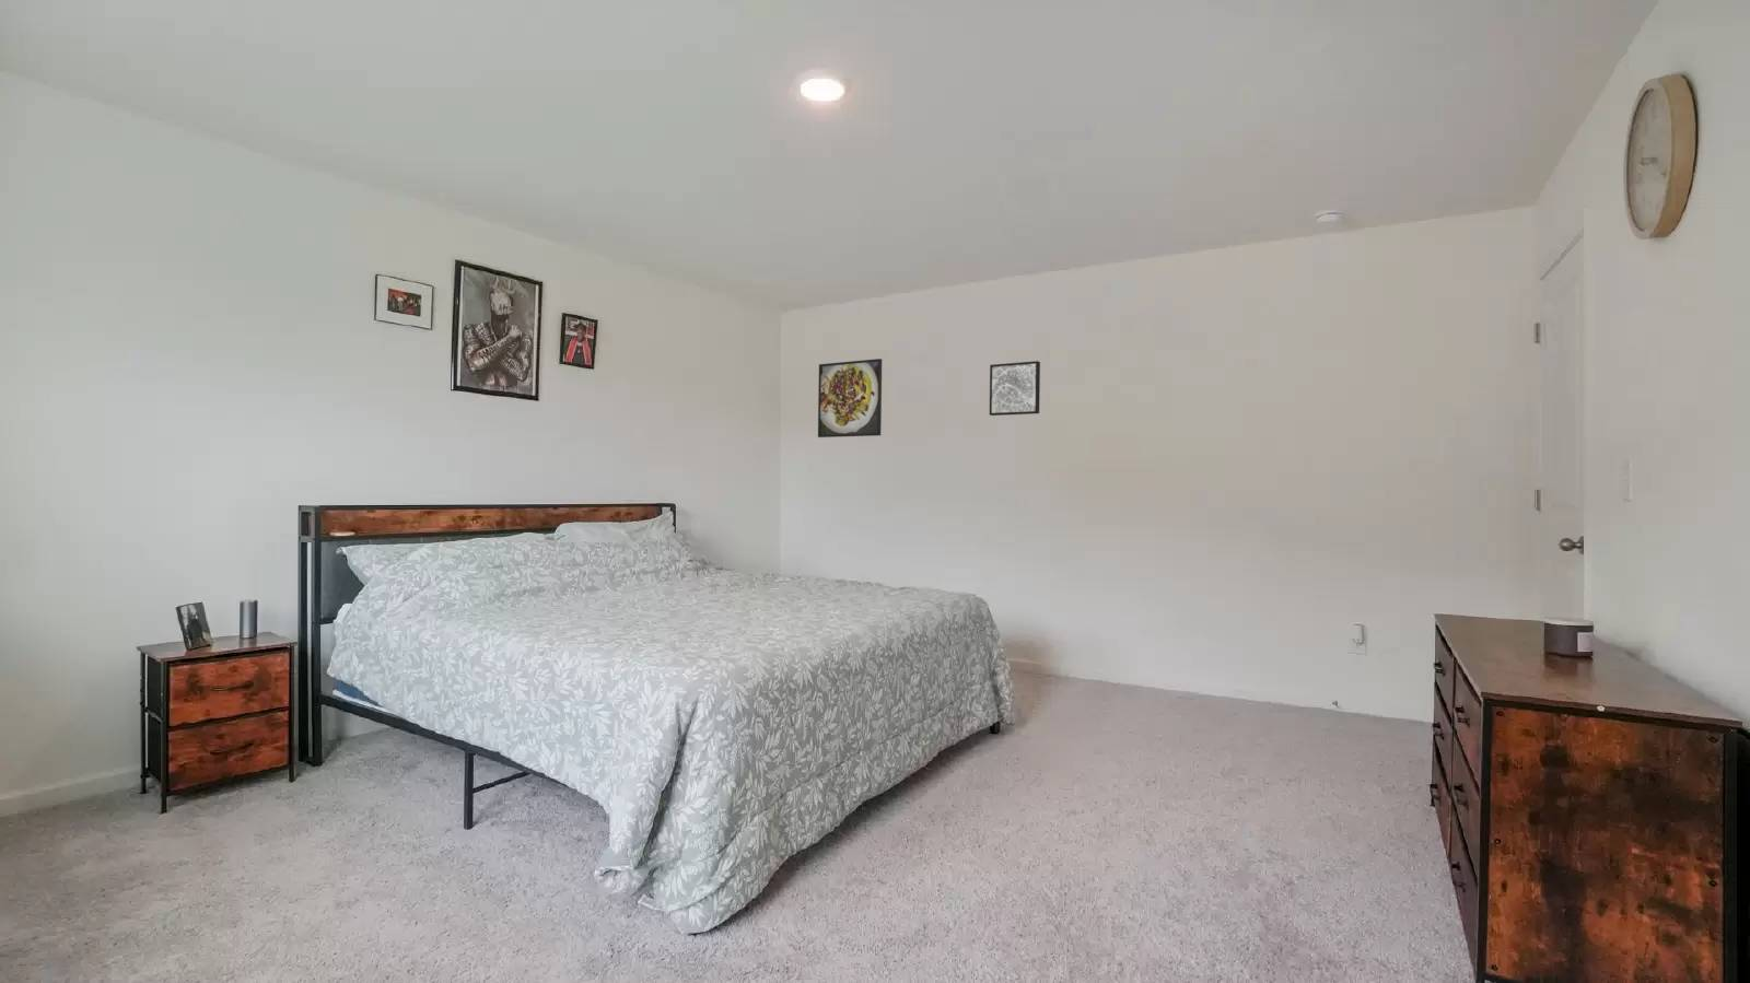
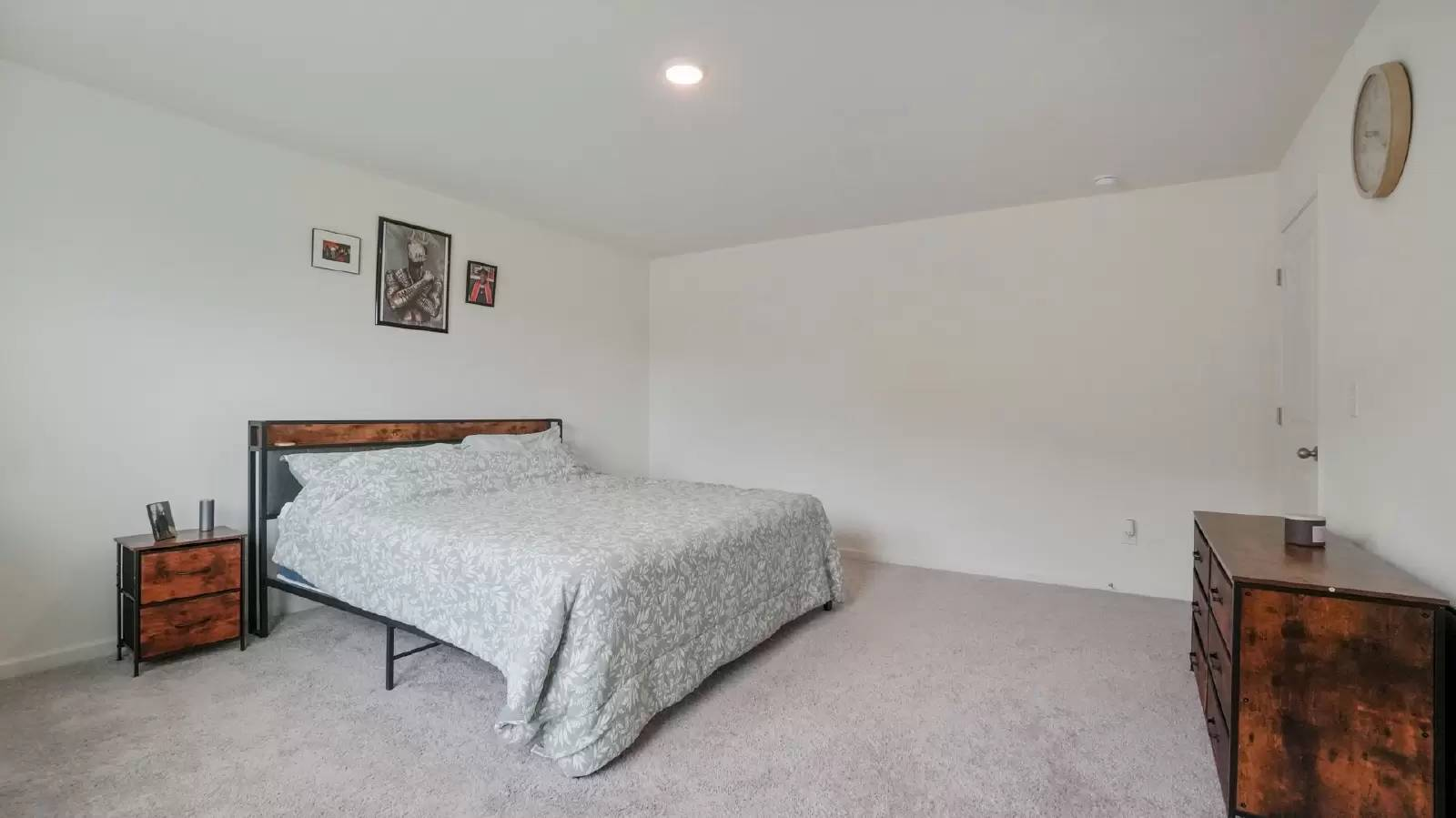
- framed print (849, 398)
- wall art (1014, 388)
